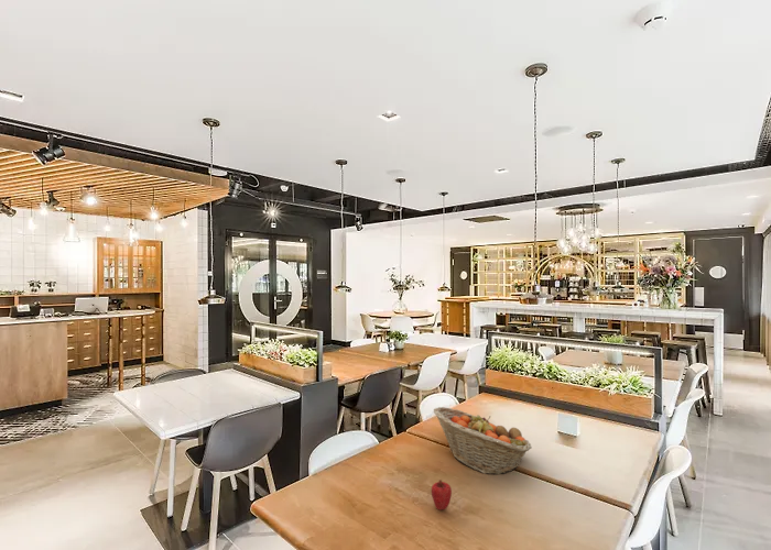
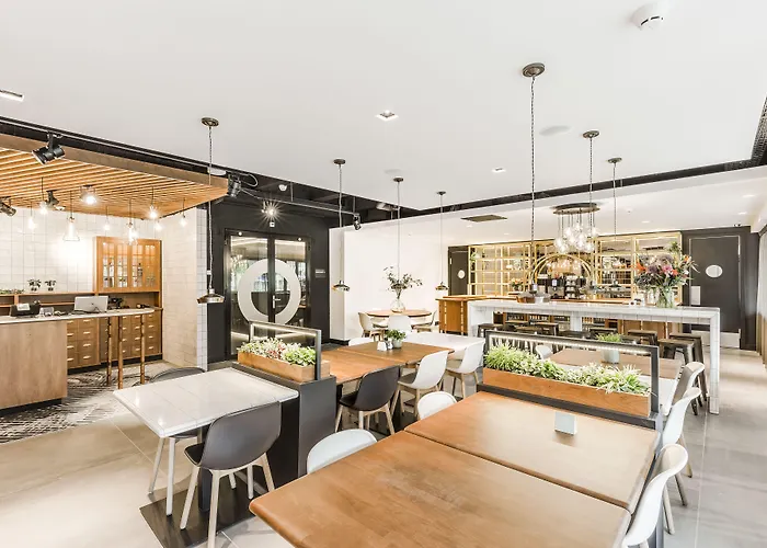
- fruit basket (479, 435)
- apple (441, 495)
